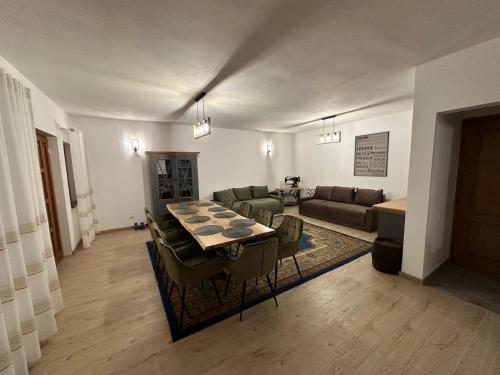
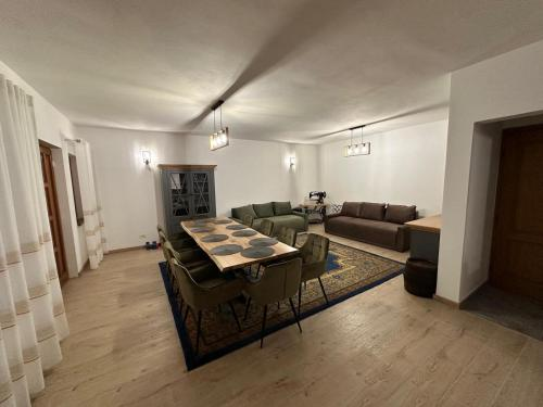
- wall art (370, 155)
